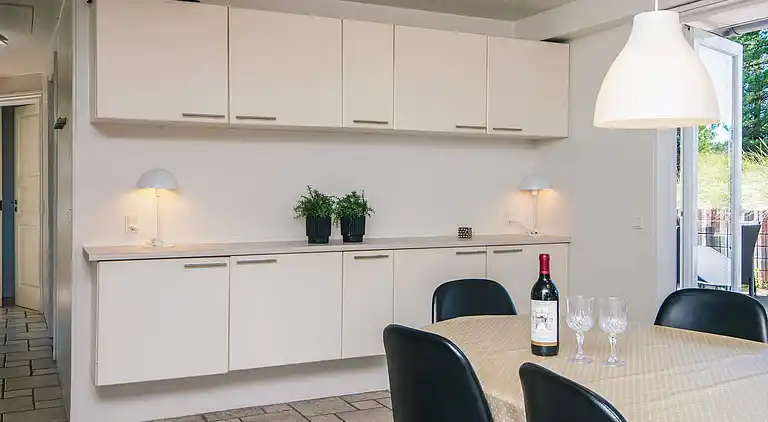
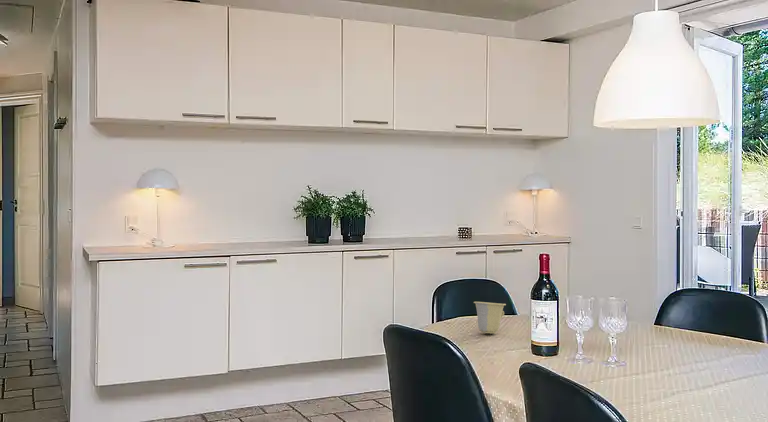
+ cup (489, 316)
